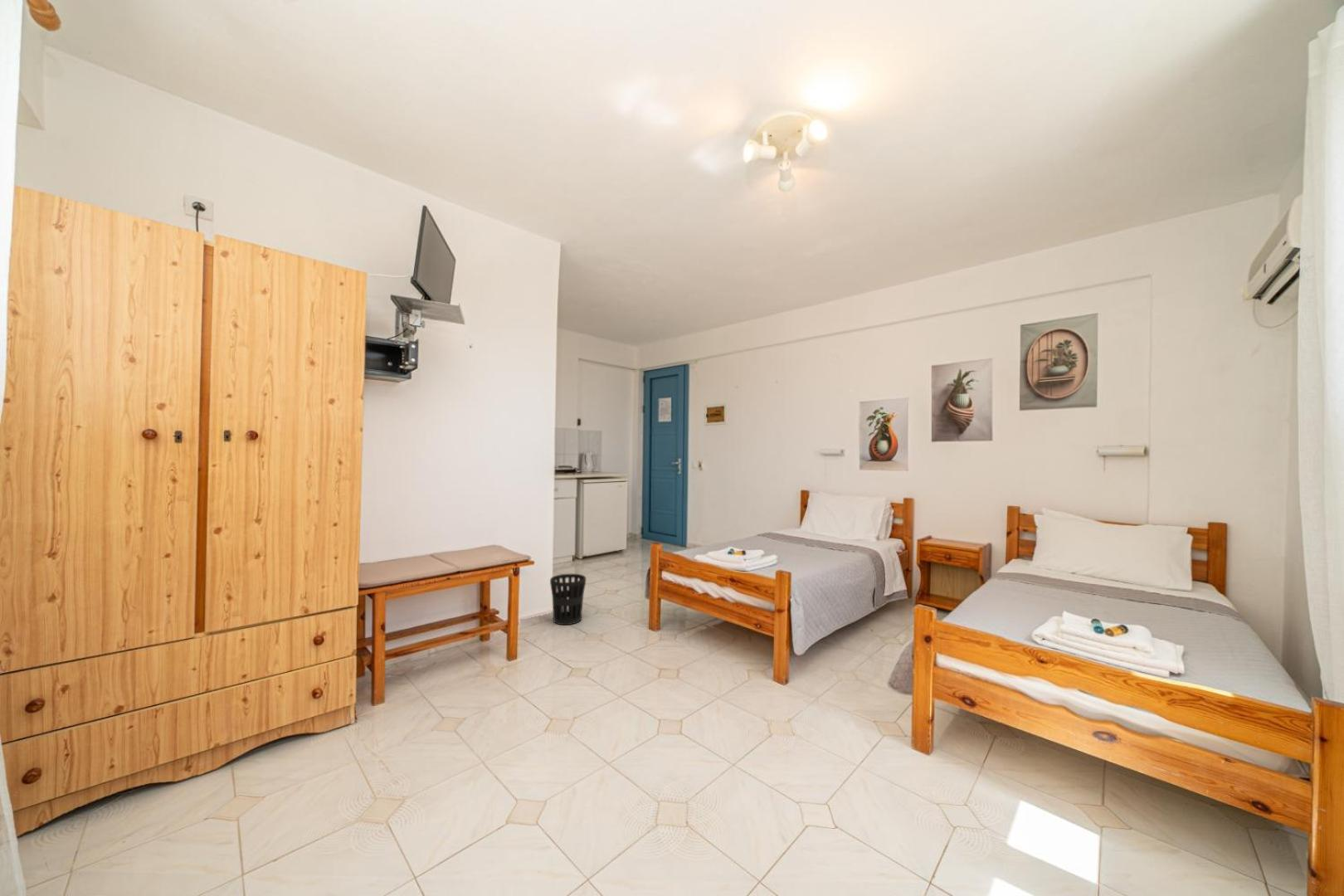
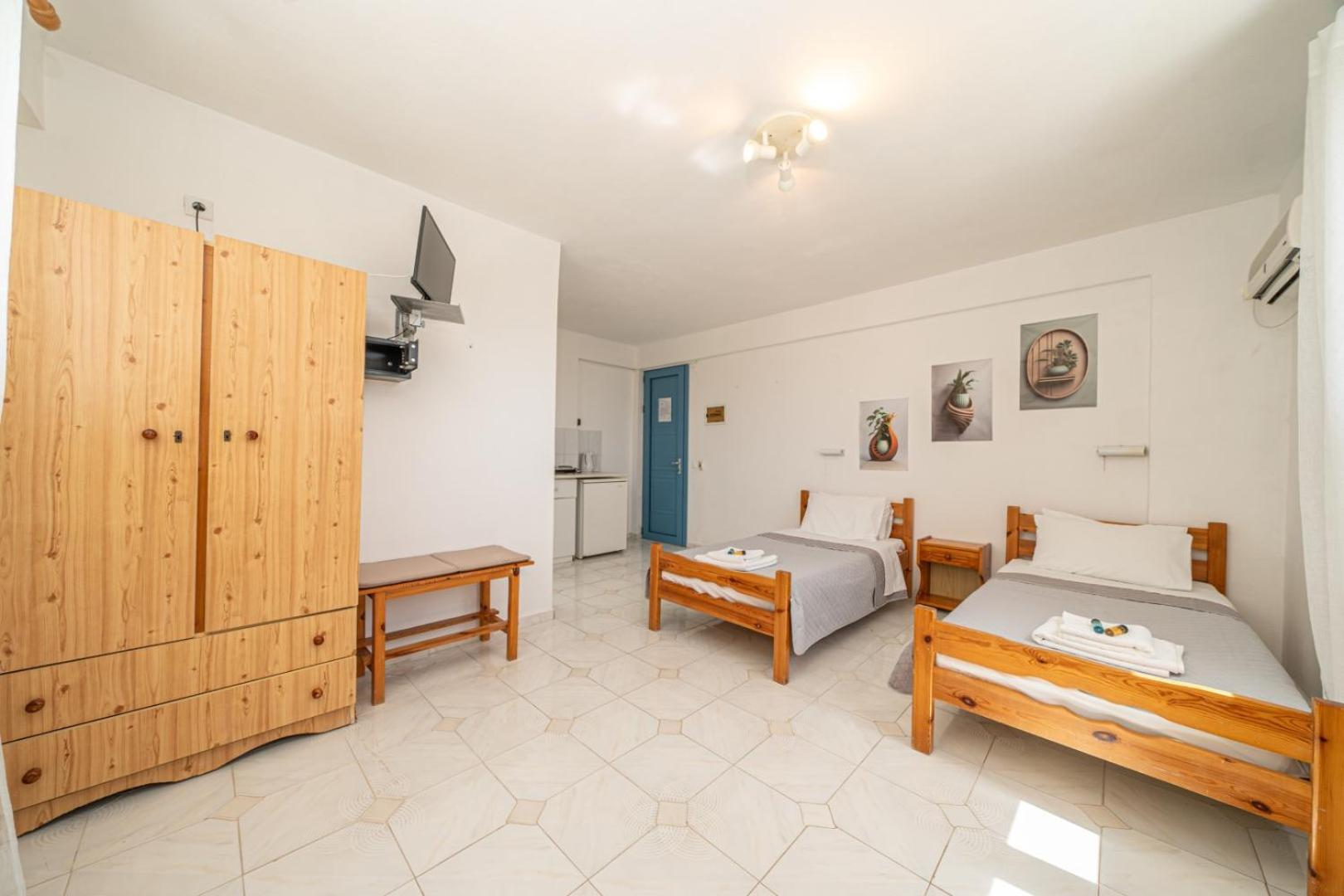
- wastebasket (567, 599)
